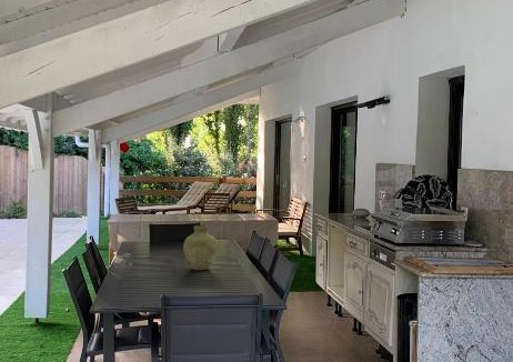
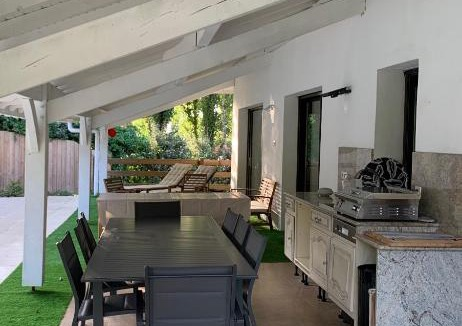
- vase (200, 247)
